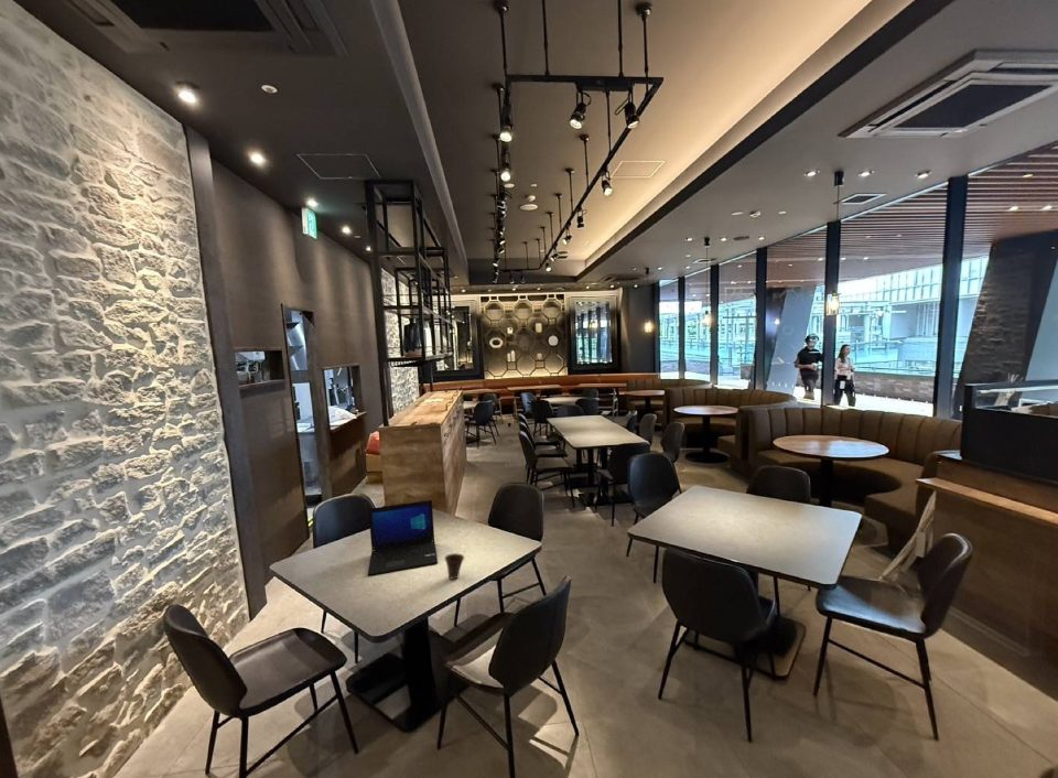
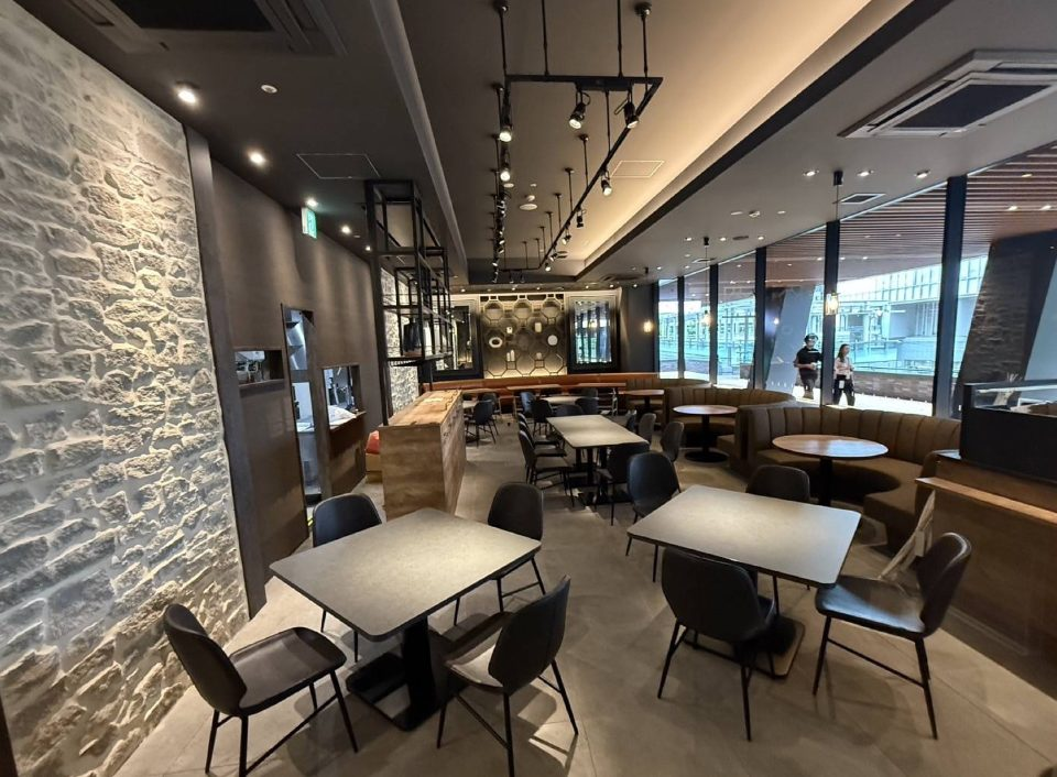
- cup (454, 565)
- laptop (401, 534)
